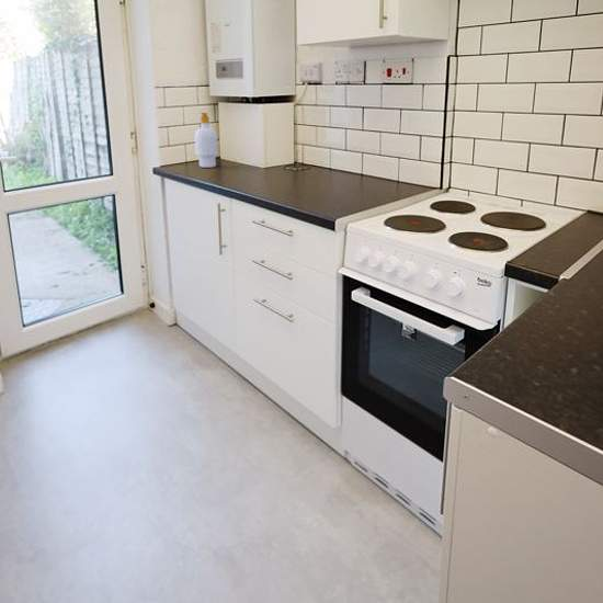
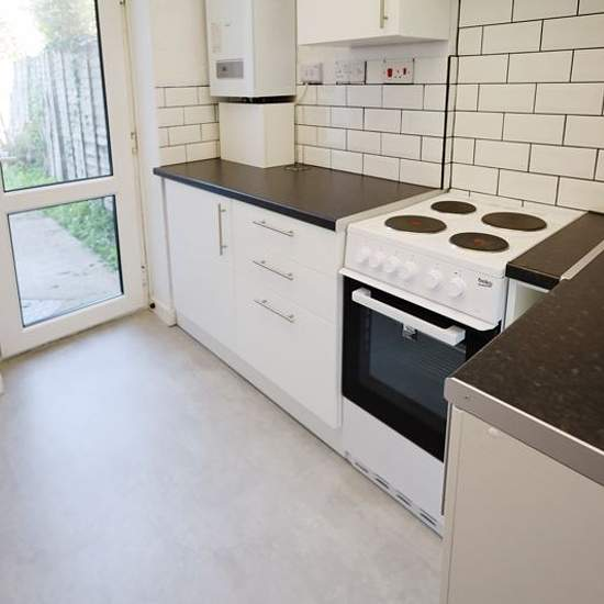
- soap bottle (206, 139)
